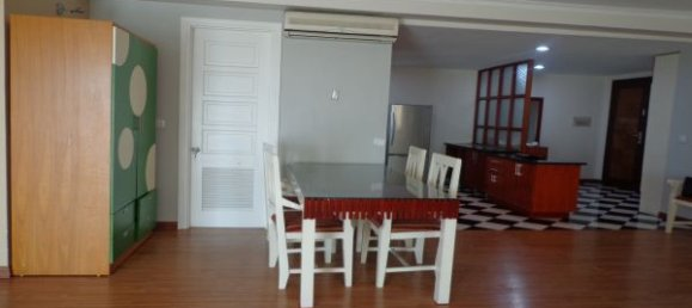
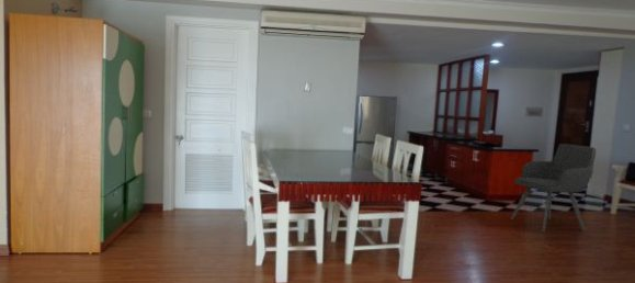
+ armchair (553, 184)
